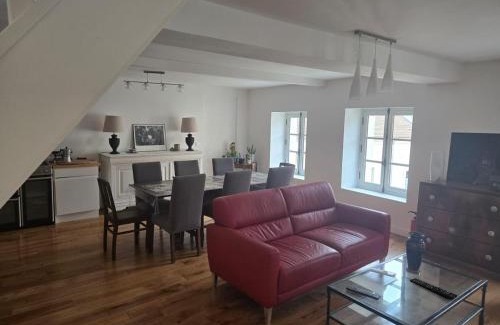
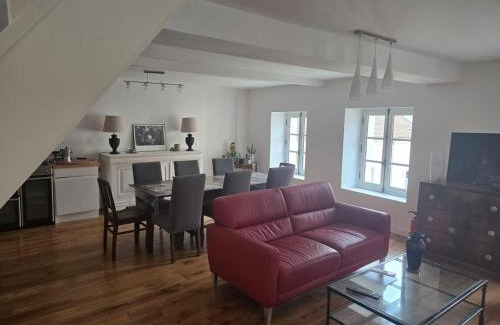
- remote control (432, 288)
